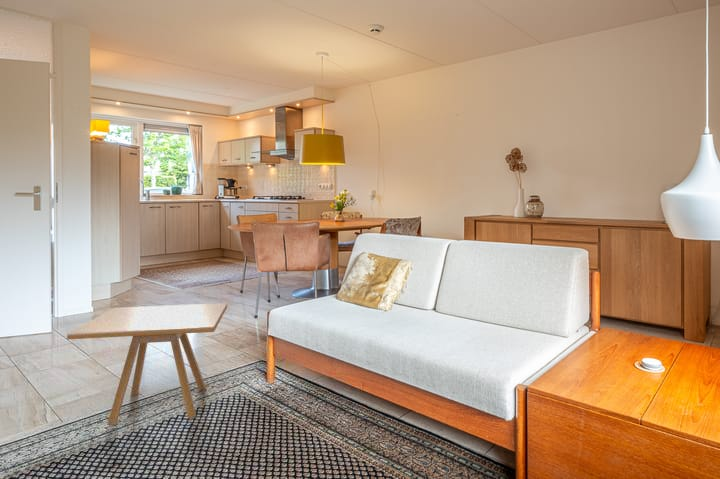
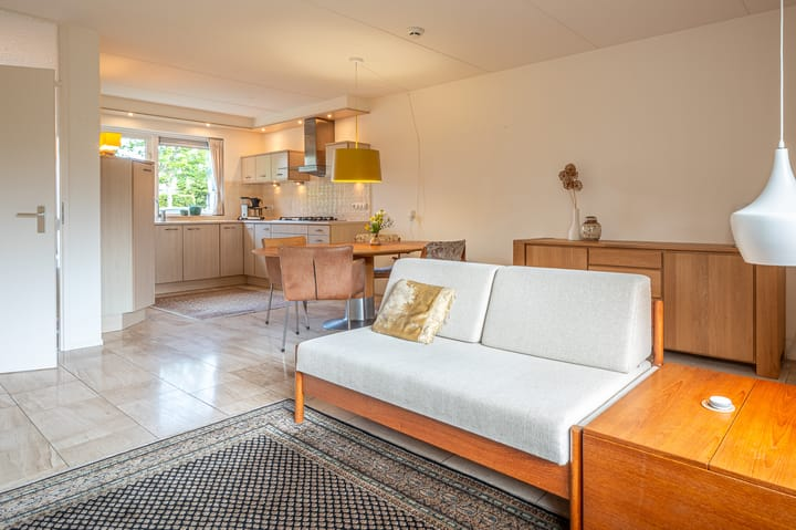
- side table (174, 357)
